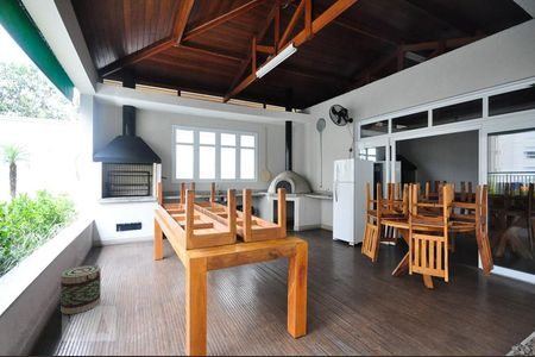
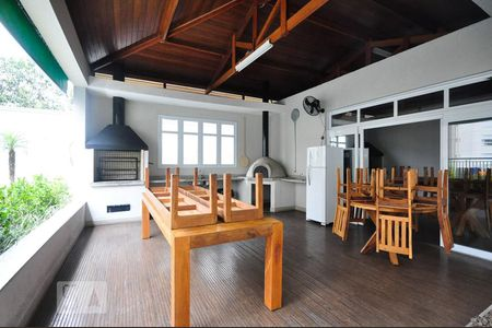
- basket (82, 287)
